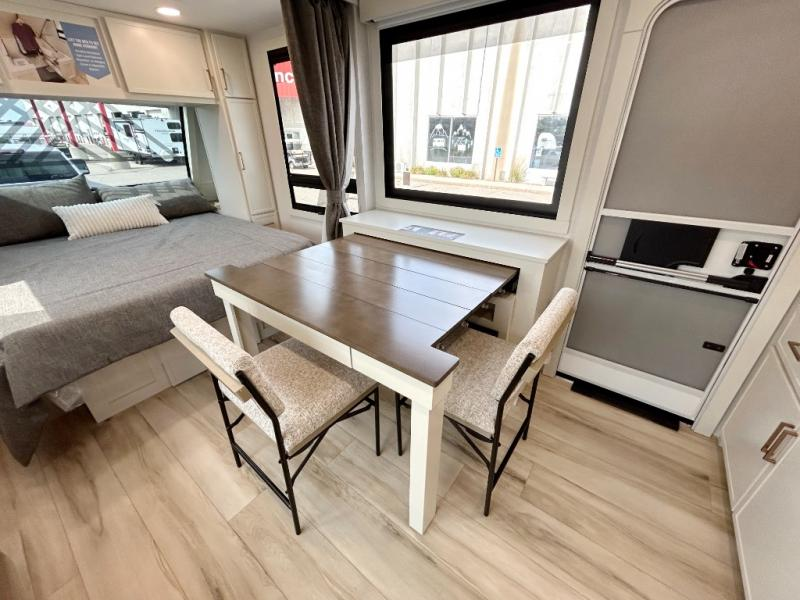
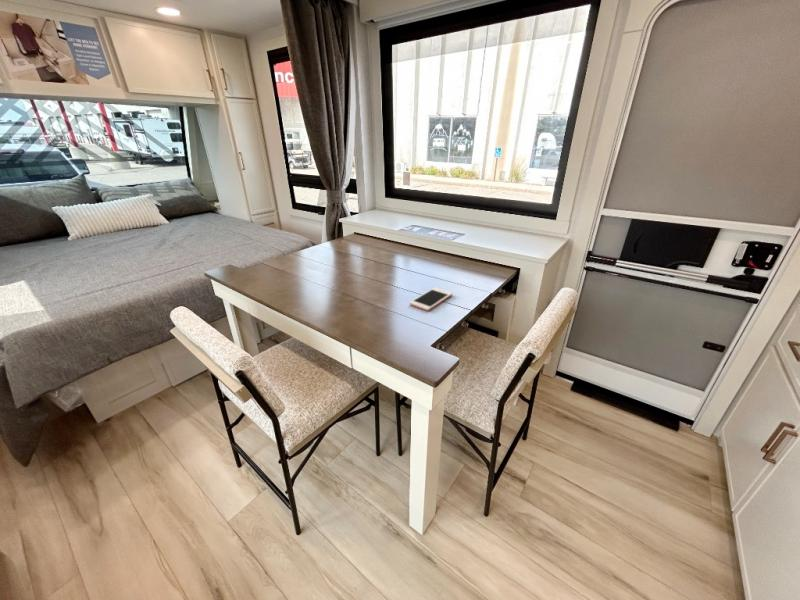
+ cell phone (431, 298)
